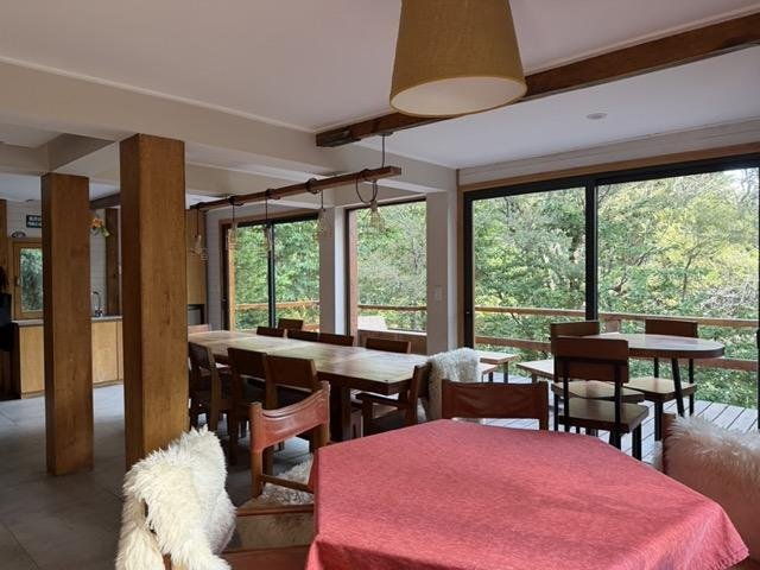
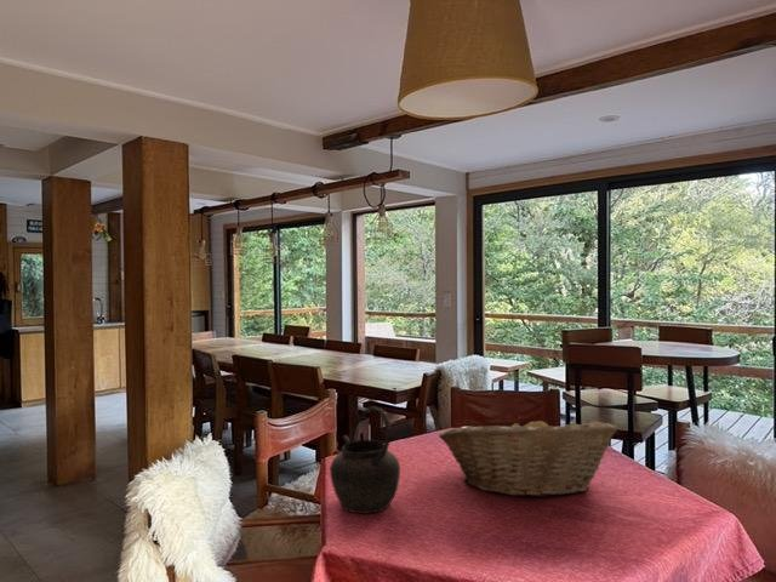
+ fruit basket (526, 446)
+ kettle (364, 453)
